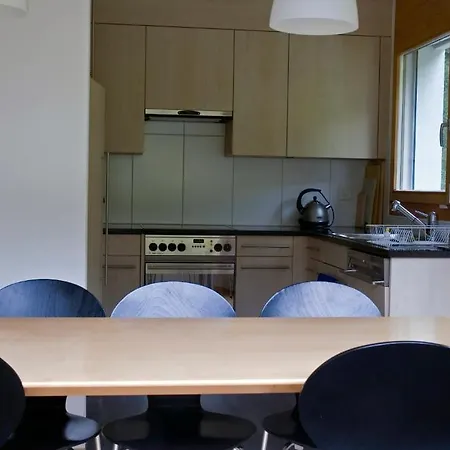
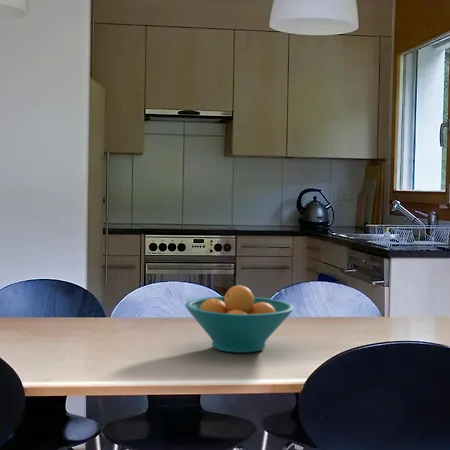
+ fruit bowl (239, 316)
